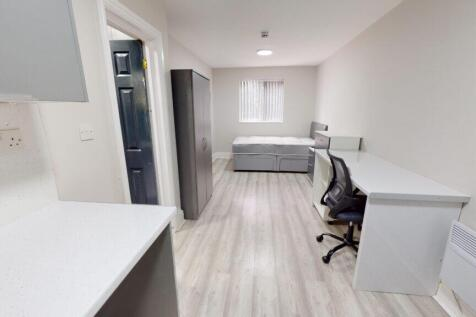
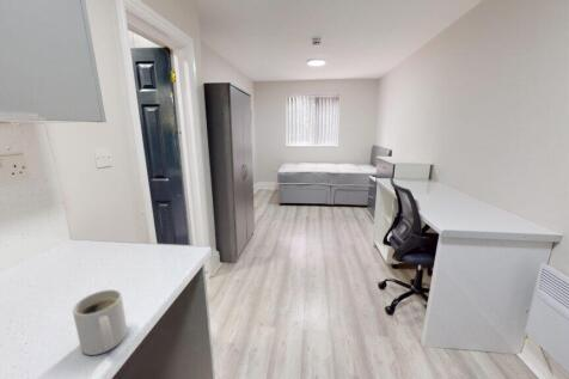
+ mug (100, 323)
